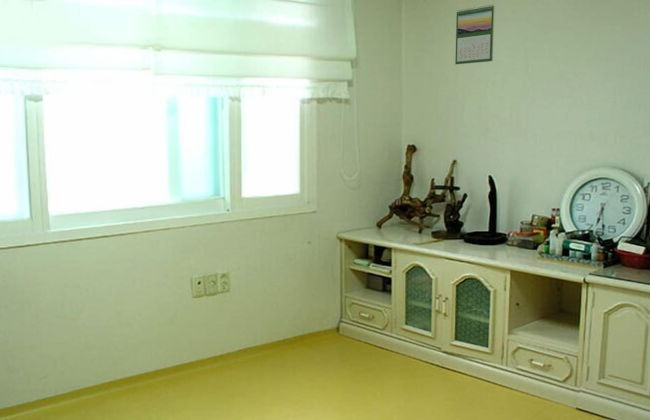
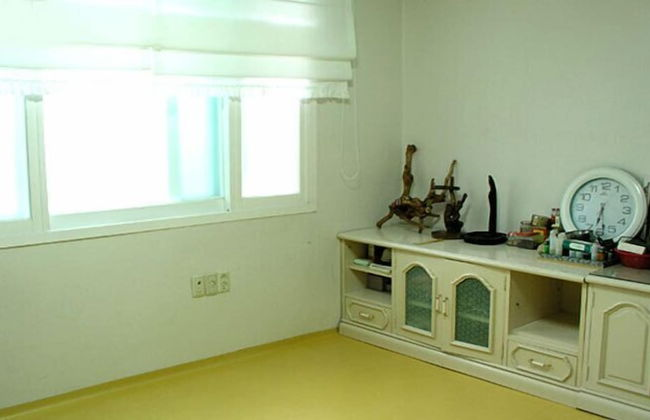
- calendar (474, 34)
